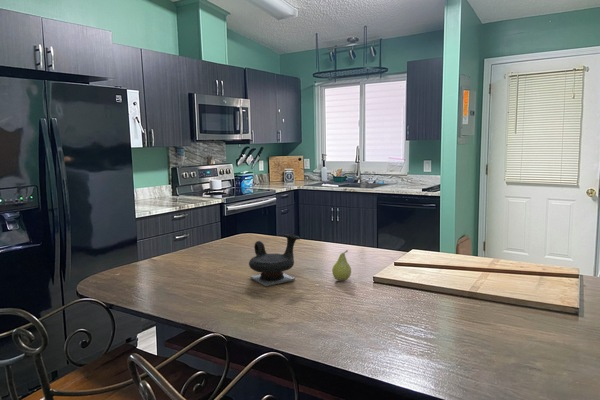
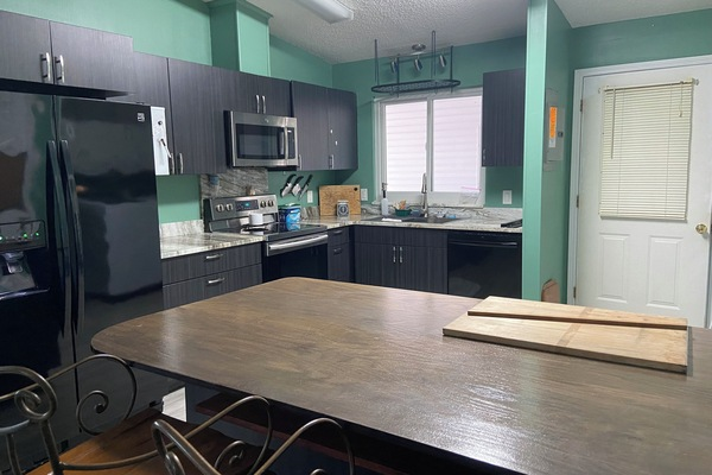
- teapot (272, 256)
- fruit (342, 264)
